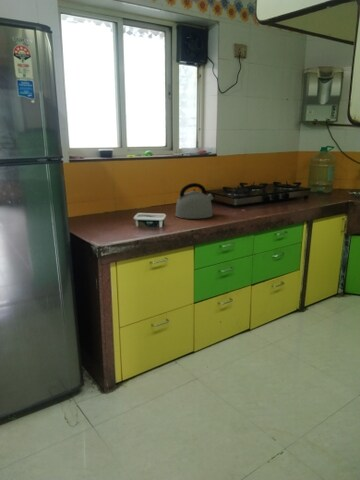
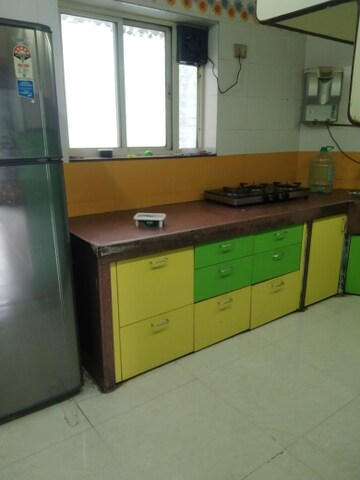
- kettle (195, 199)
